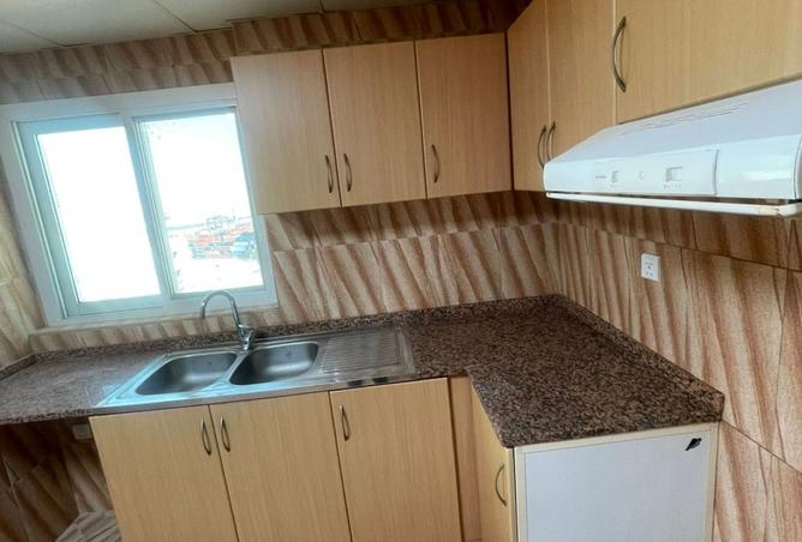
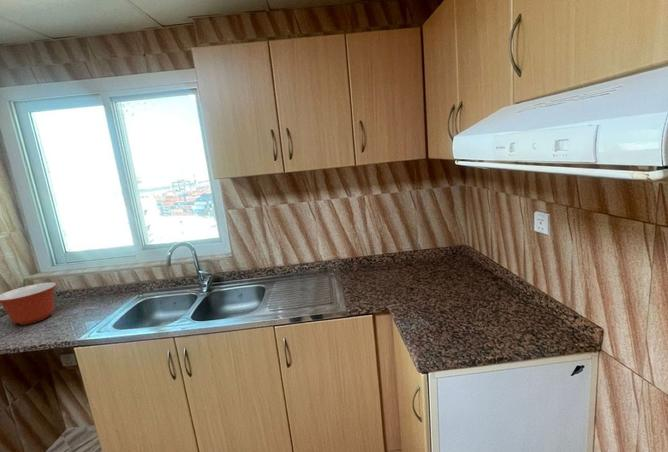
+ mixing bowl (30, 305)
